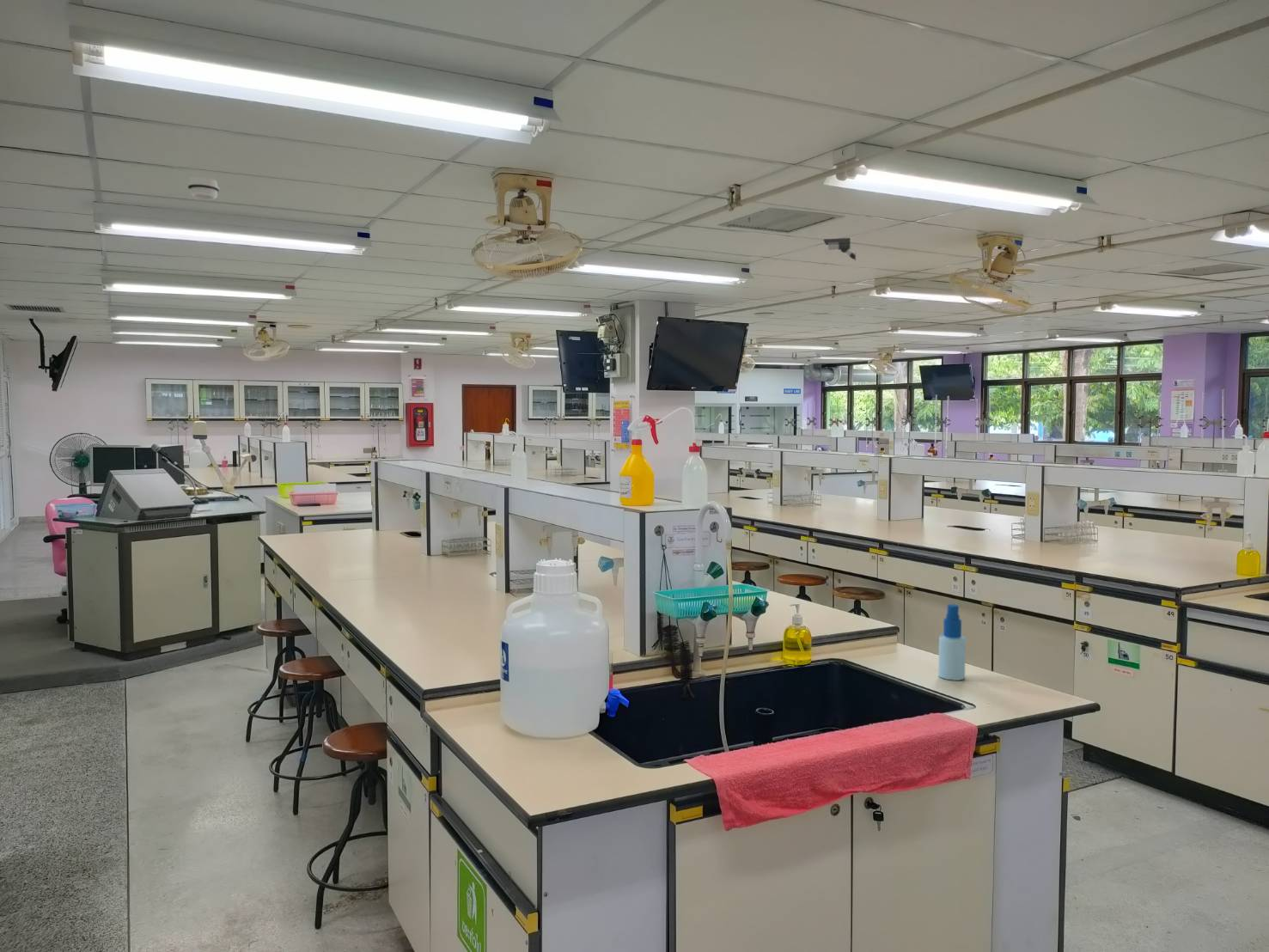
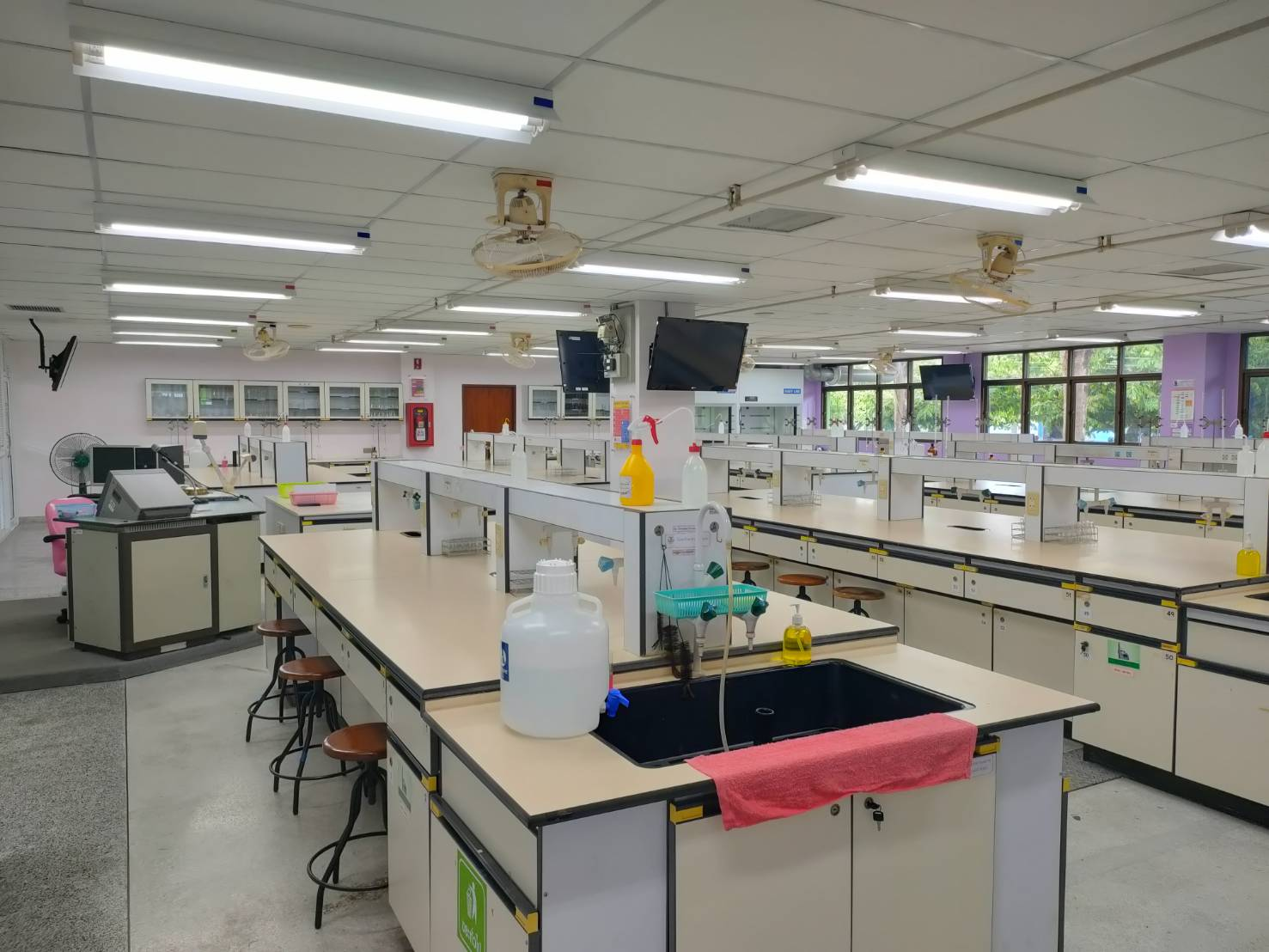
- smoke detector (203, 188)
- security camera (839, 249)
- spray bottle (952, 640)
